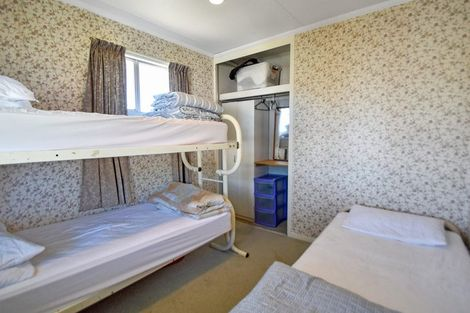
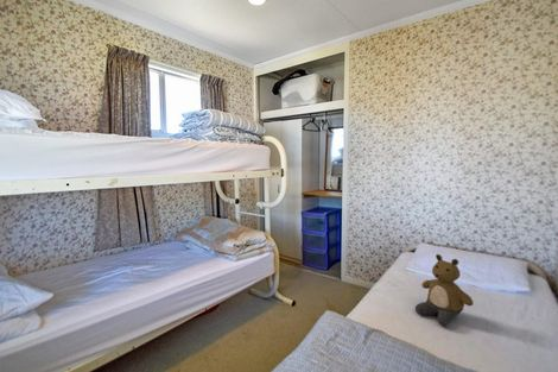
+ bear (440, 286)
